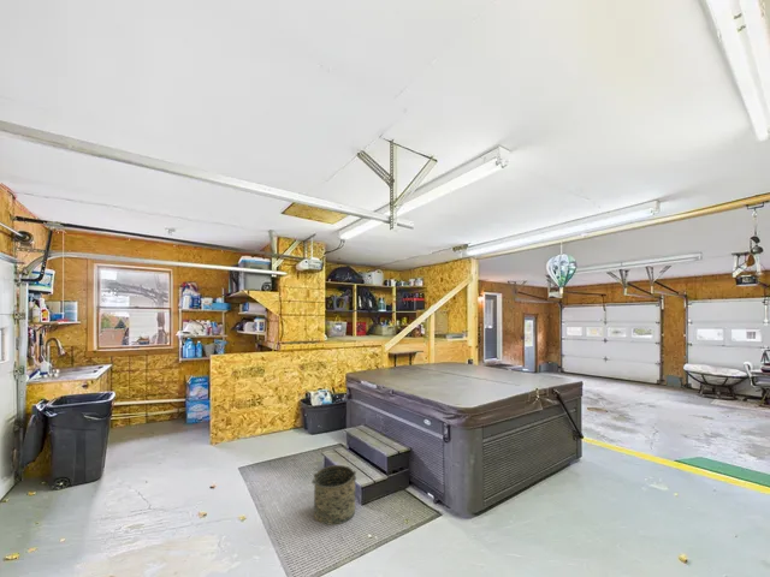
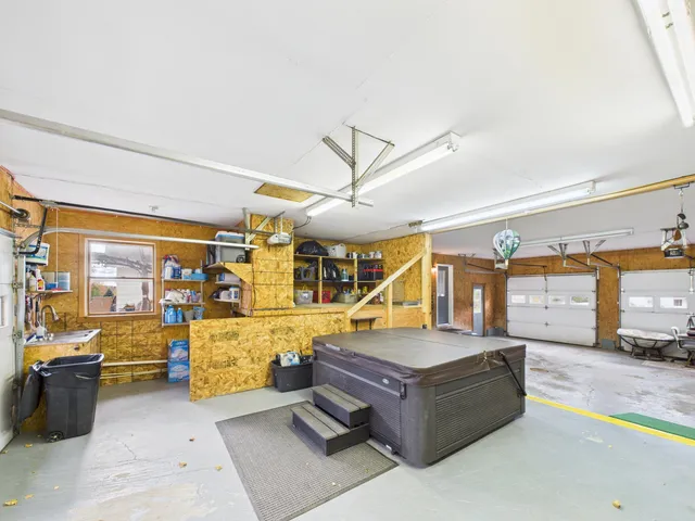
- bucket (334, 493)
